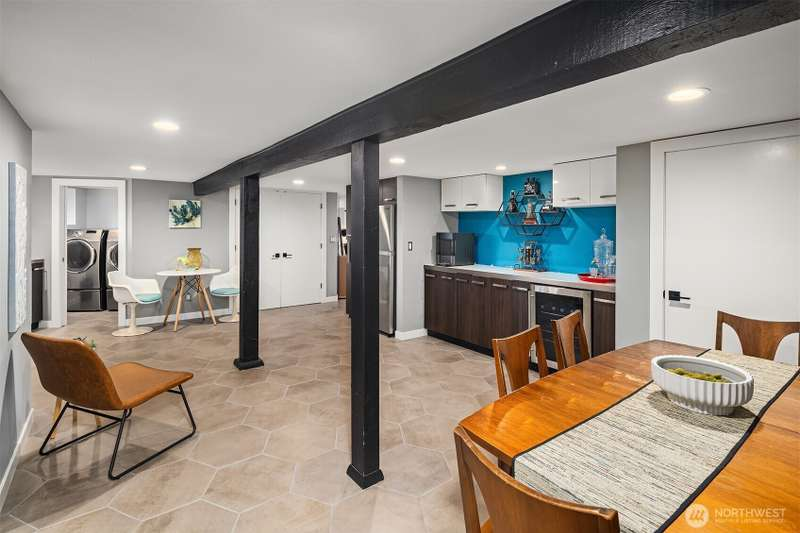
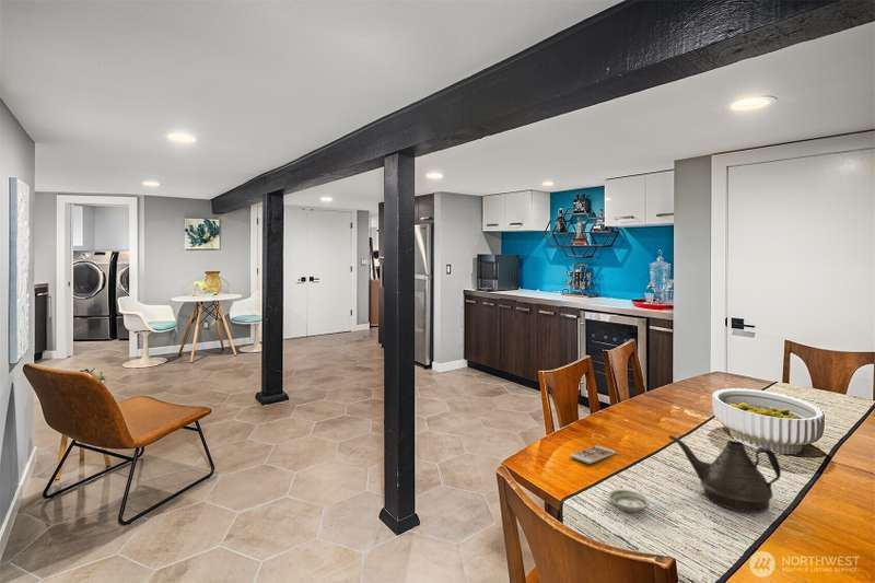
+ smartphone (593, 454)
+ saucer (628, 502)
+ teapot (721, 467)
